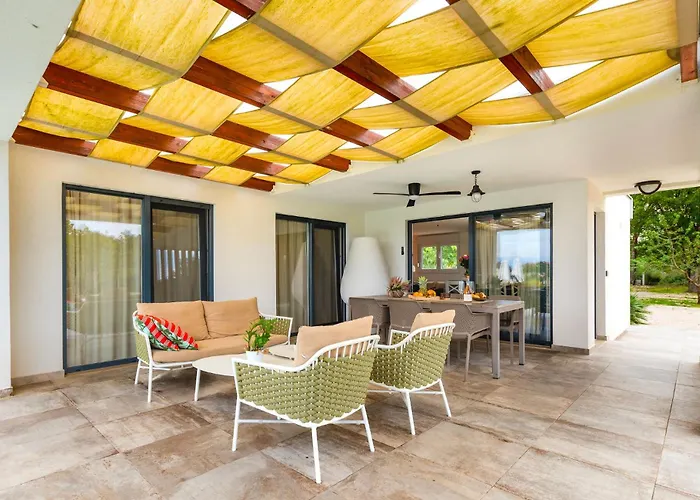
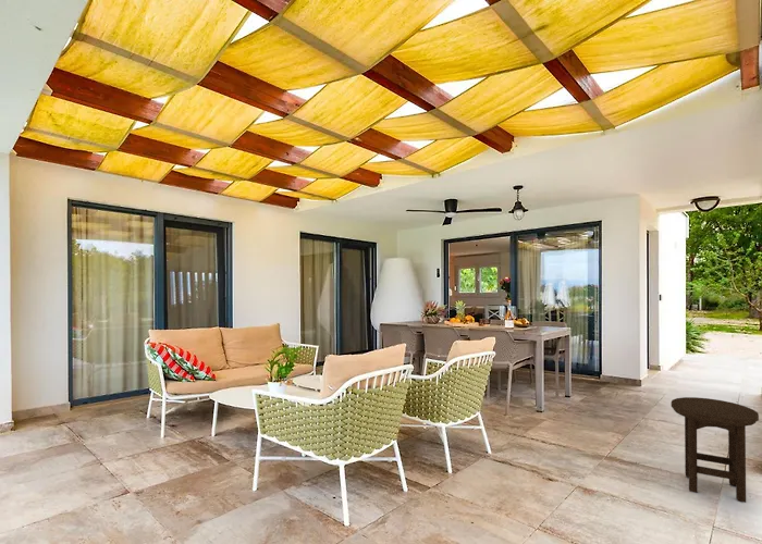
+ stool (712, 455)
